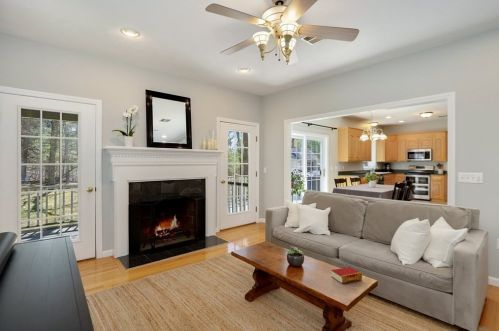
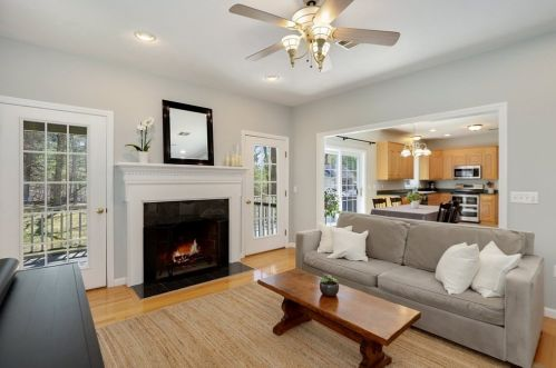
- book (346, 275)
